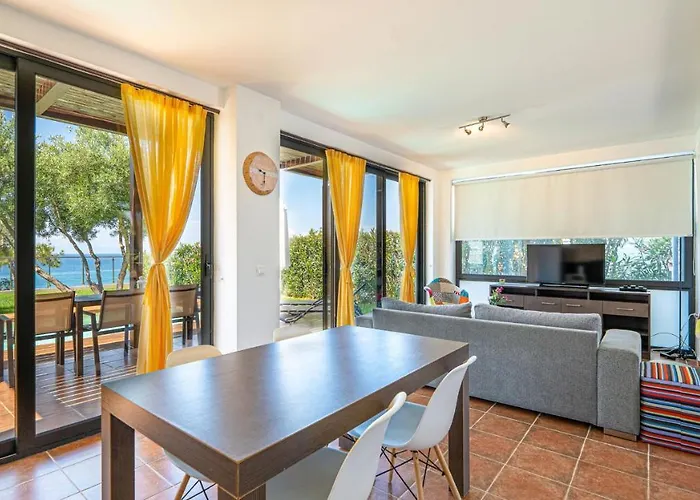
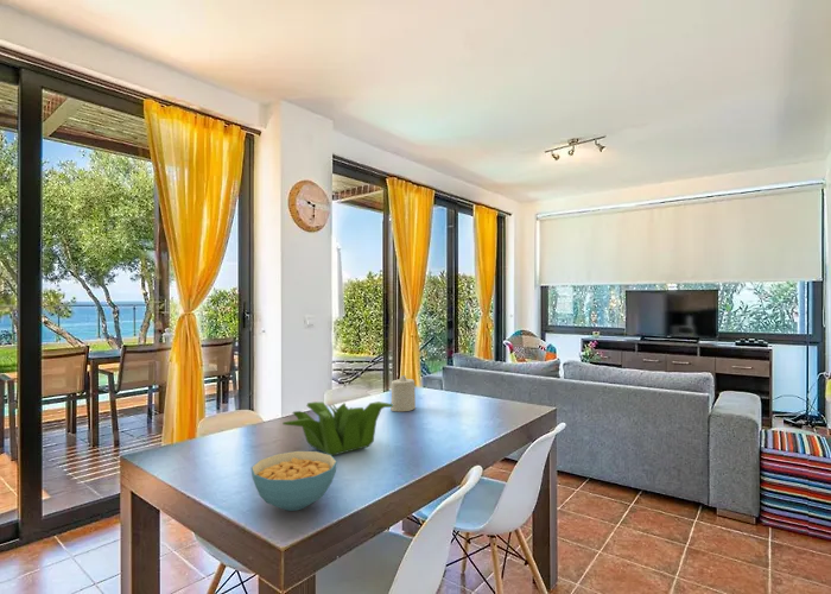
+ plant (334, 422)
+ cereal bowl (294, 485)
+ candle (402, 392)
